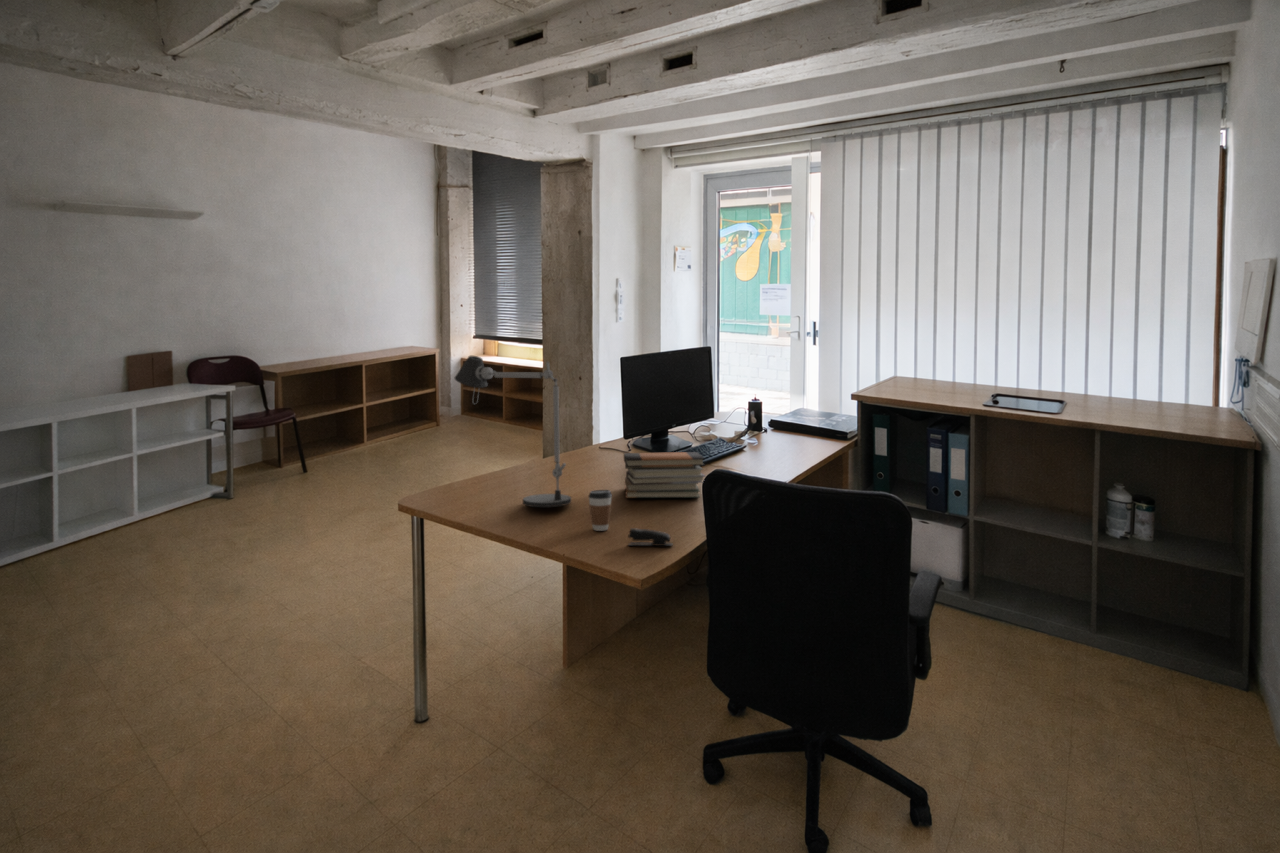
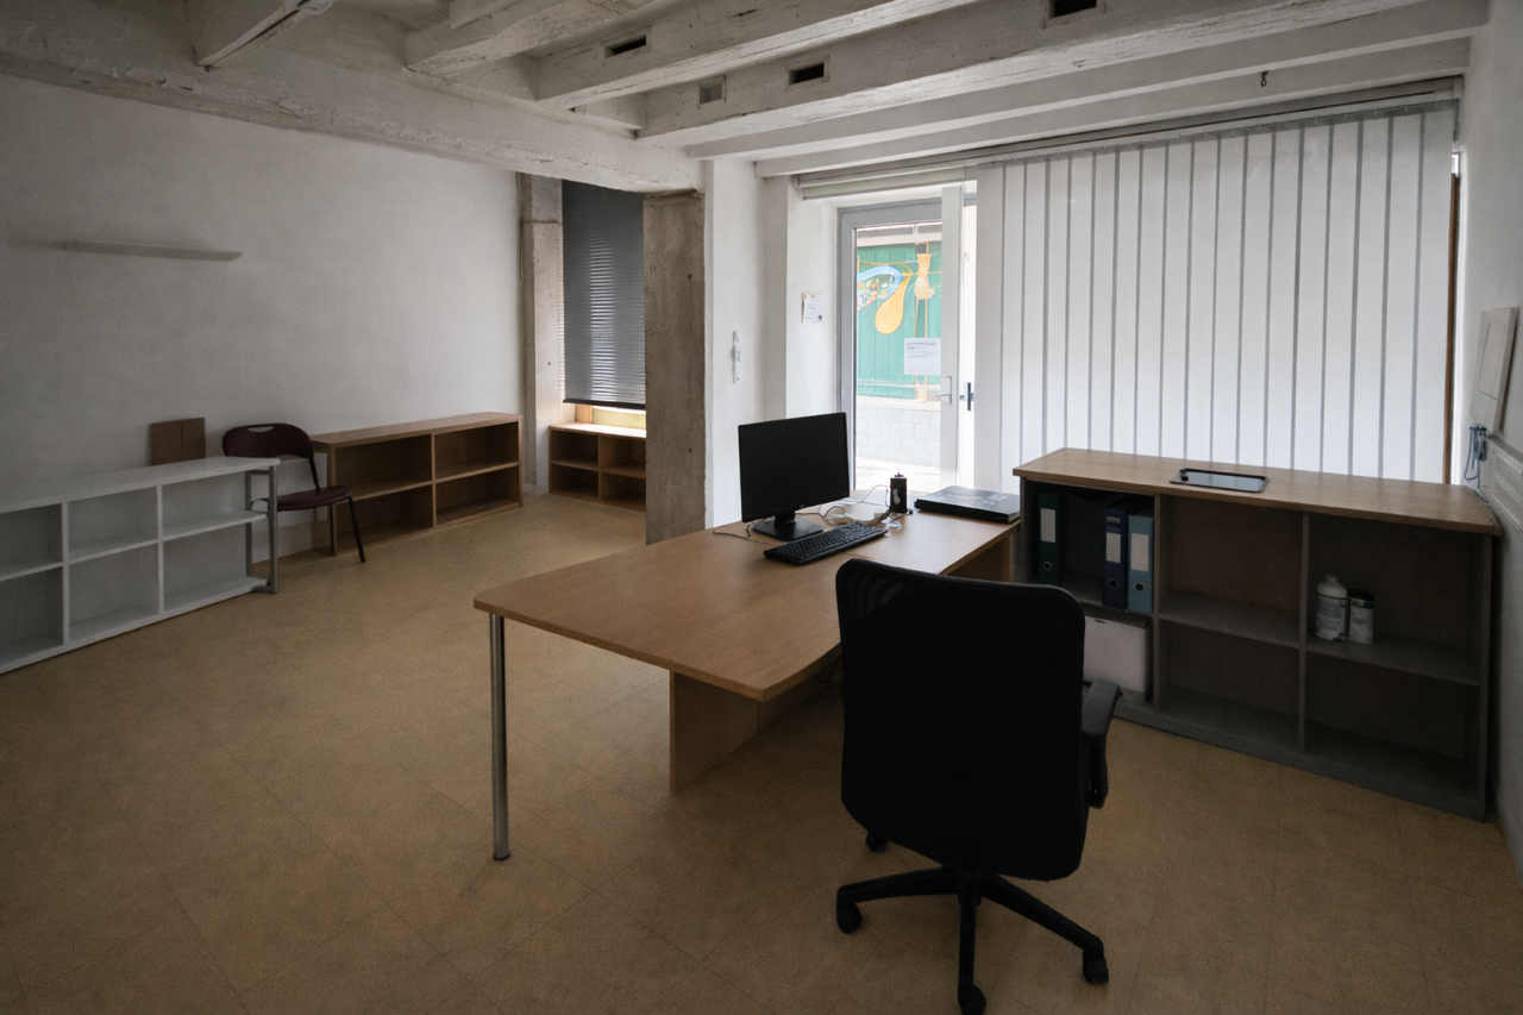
- book stack (663, 474)
- stapler (650, 536)
- desk lamp (477, 401)
- coffee cup (600, 510)
